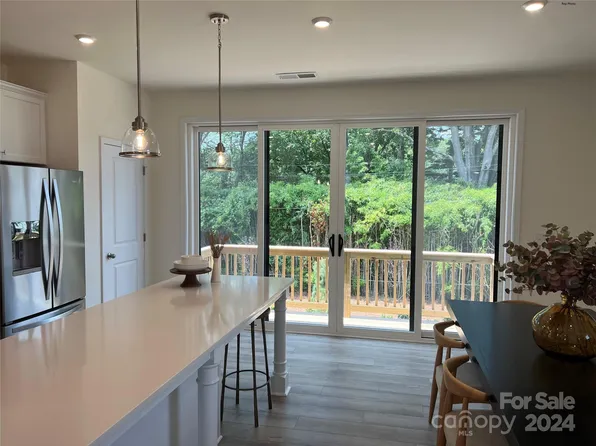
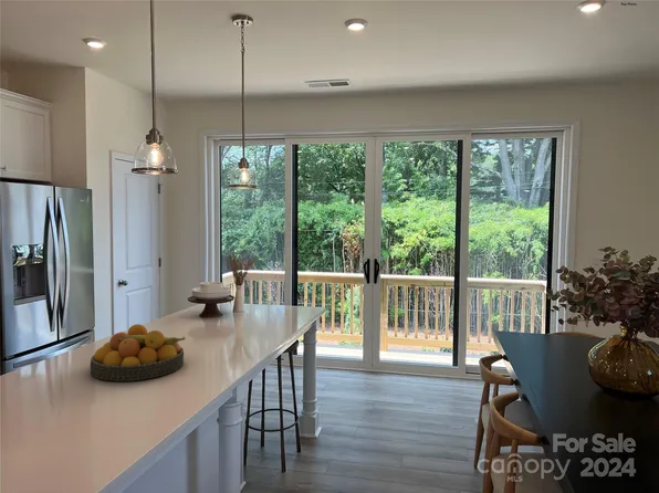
+ fruit bowl (138, 347)
